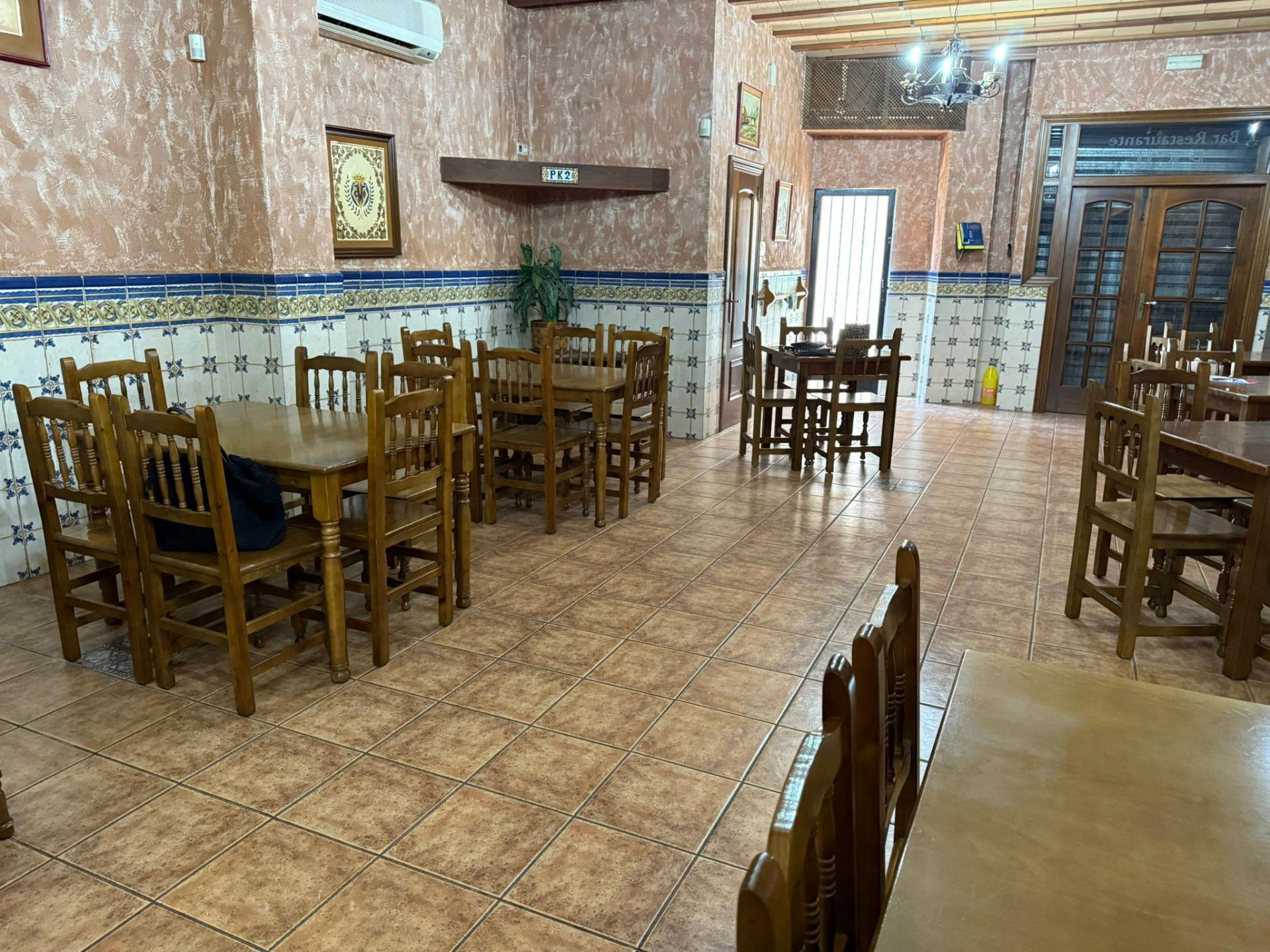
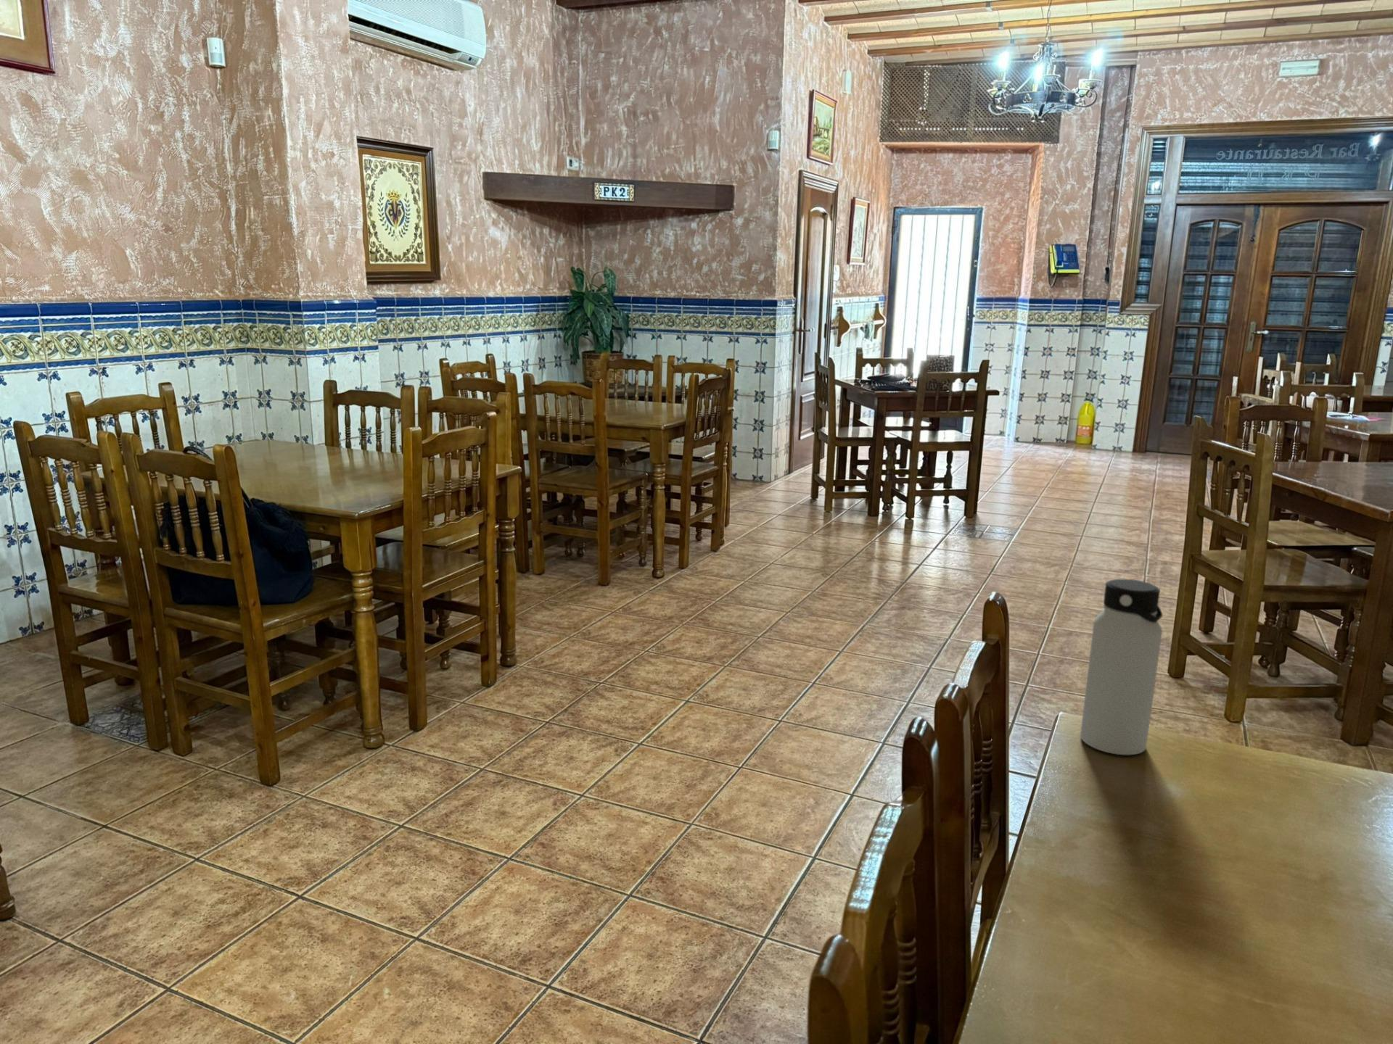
+ water bottle (1122, 665)
